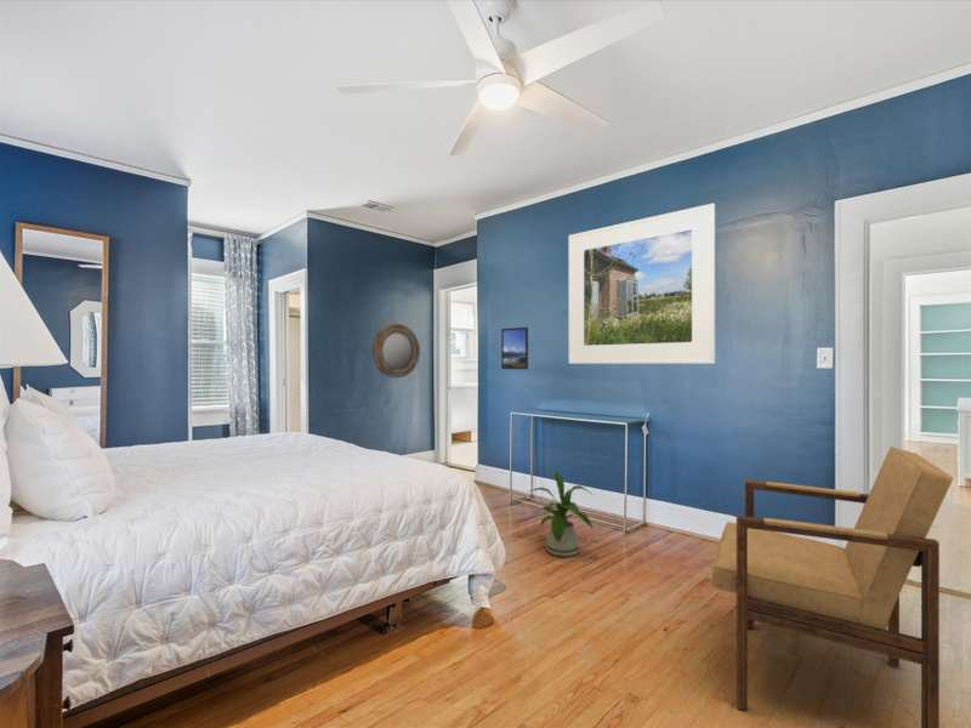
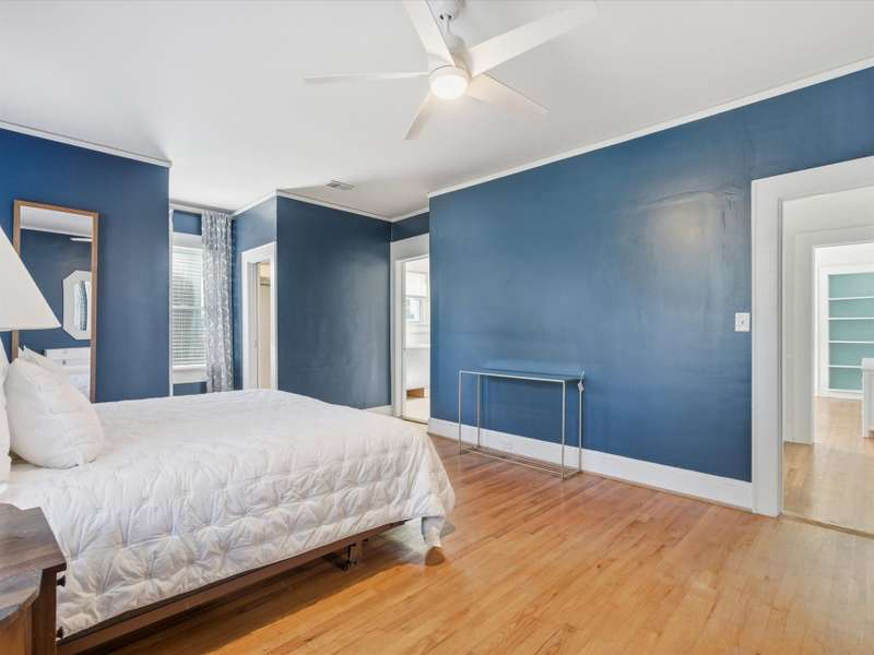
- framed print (515, 348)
- house plant (560, 516)
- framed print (634, 292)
- home mirror (397, 351)
- armchair (814, 564)
